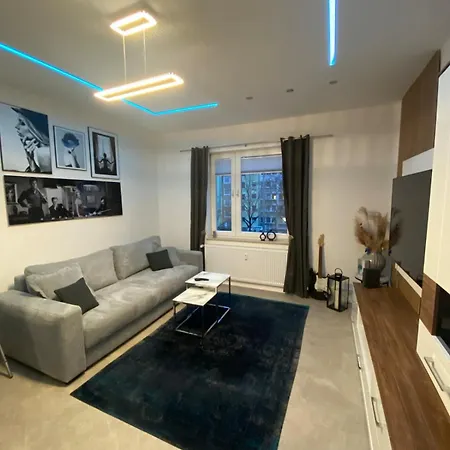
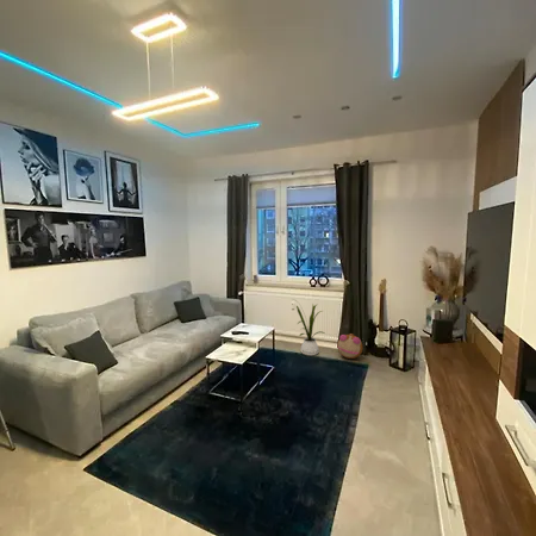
+ house plant (307, 325)
+ plush toy (349, 345)
